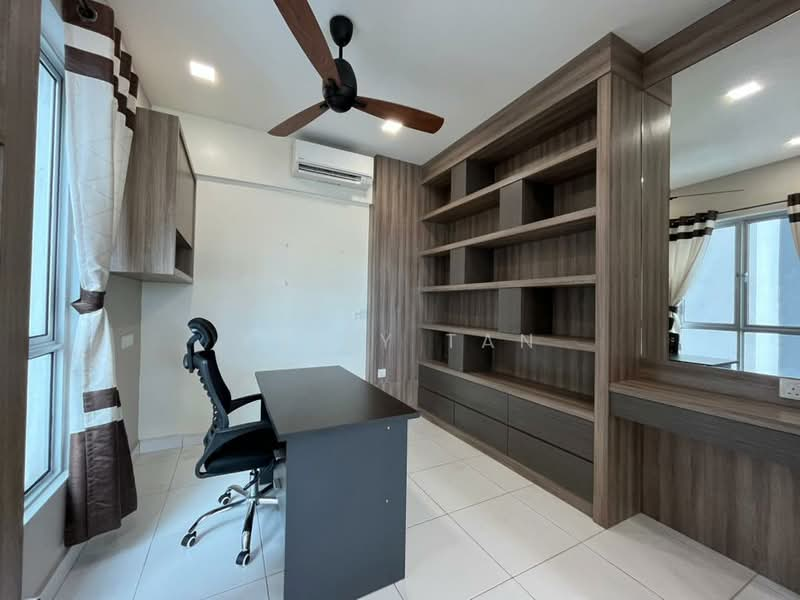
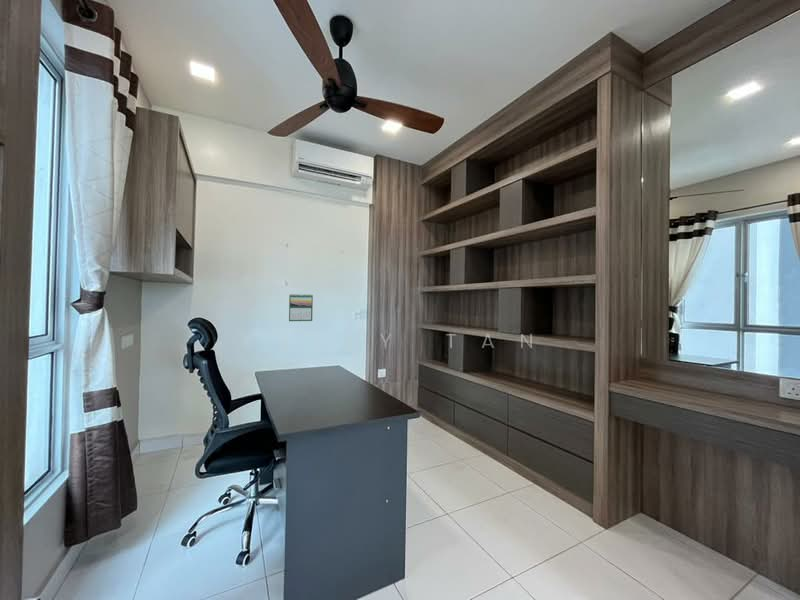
+ calendar (301, 307)
